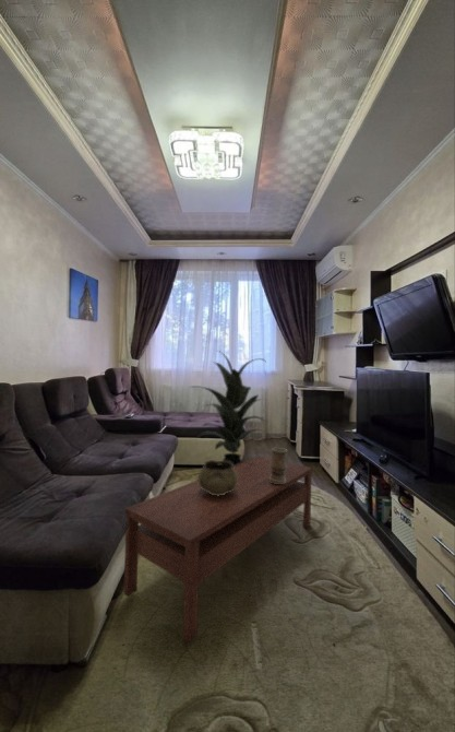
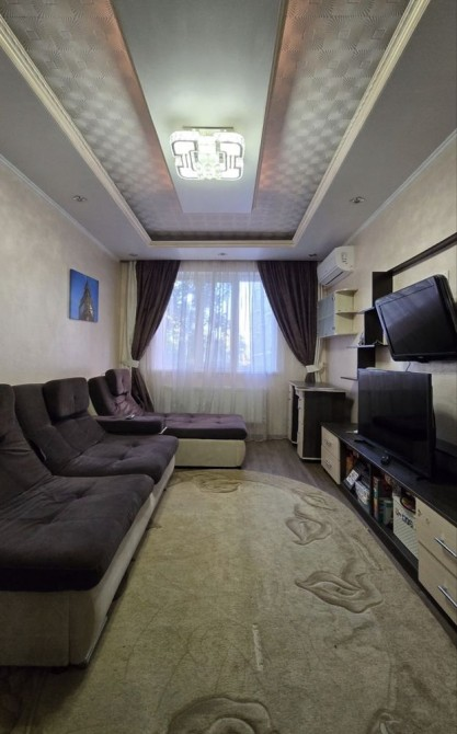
- coffee table (235, 519)
- indoor plant (228, 415)
- vase (277, 464)
- decorative bowl (217, 477)
